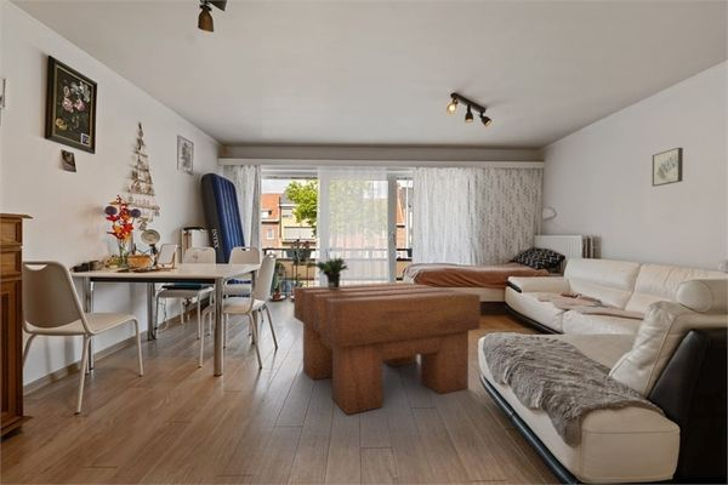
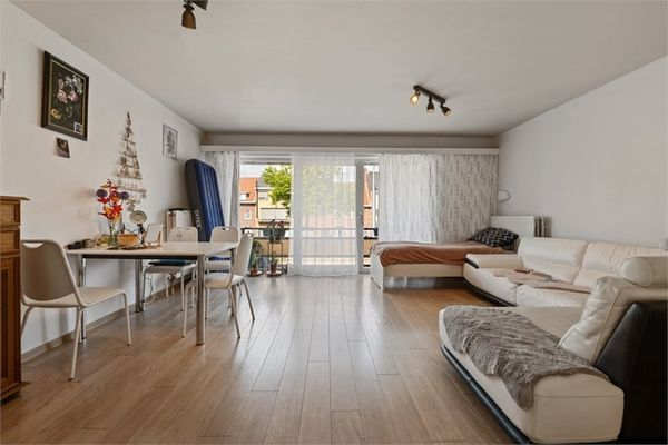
- coffee table (380, 335)
- wall art (666, 167)
- potted plant (326, 267)
